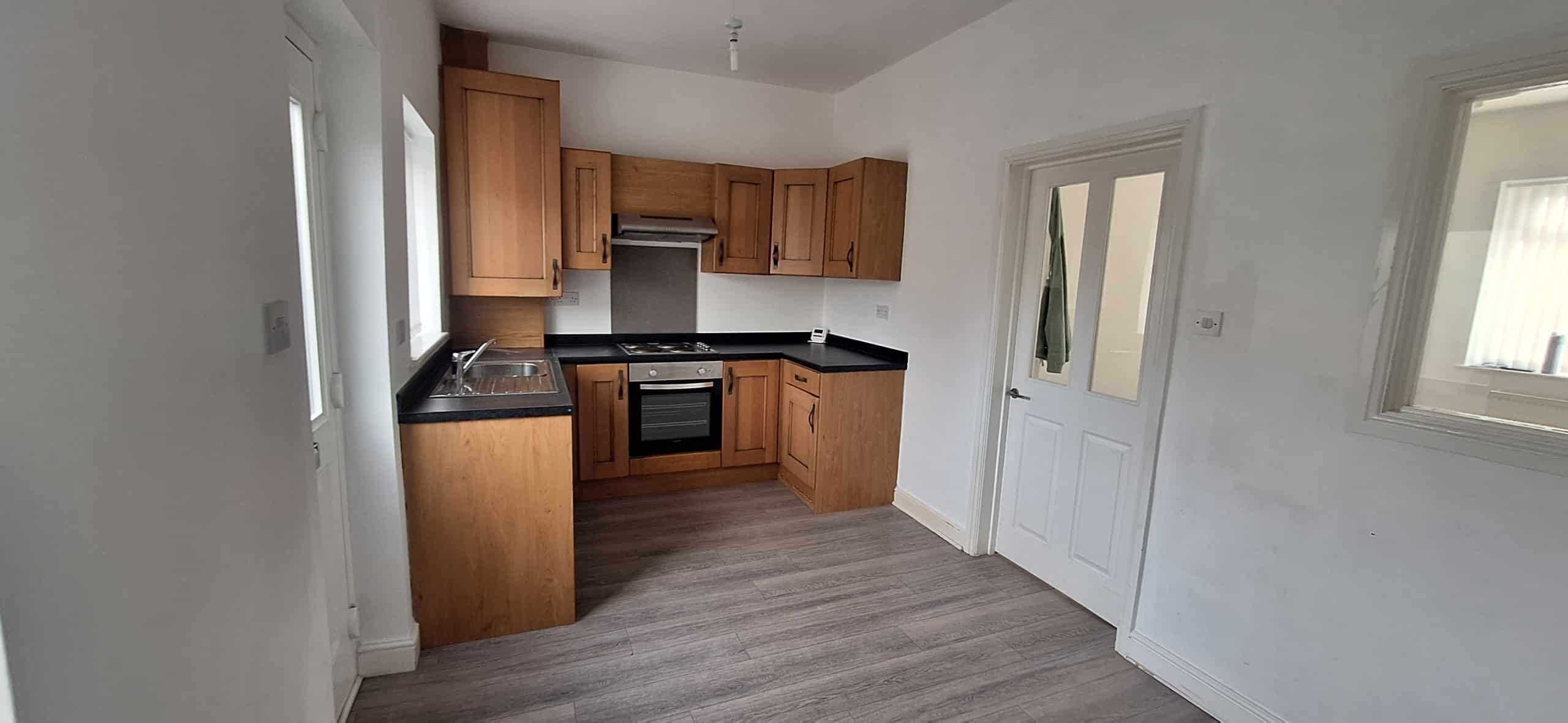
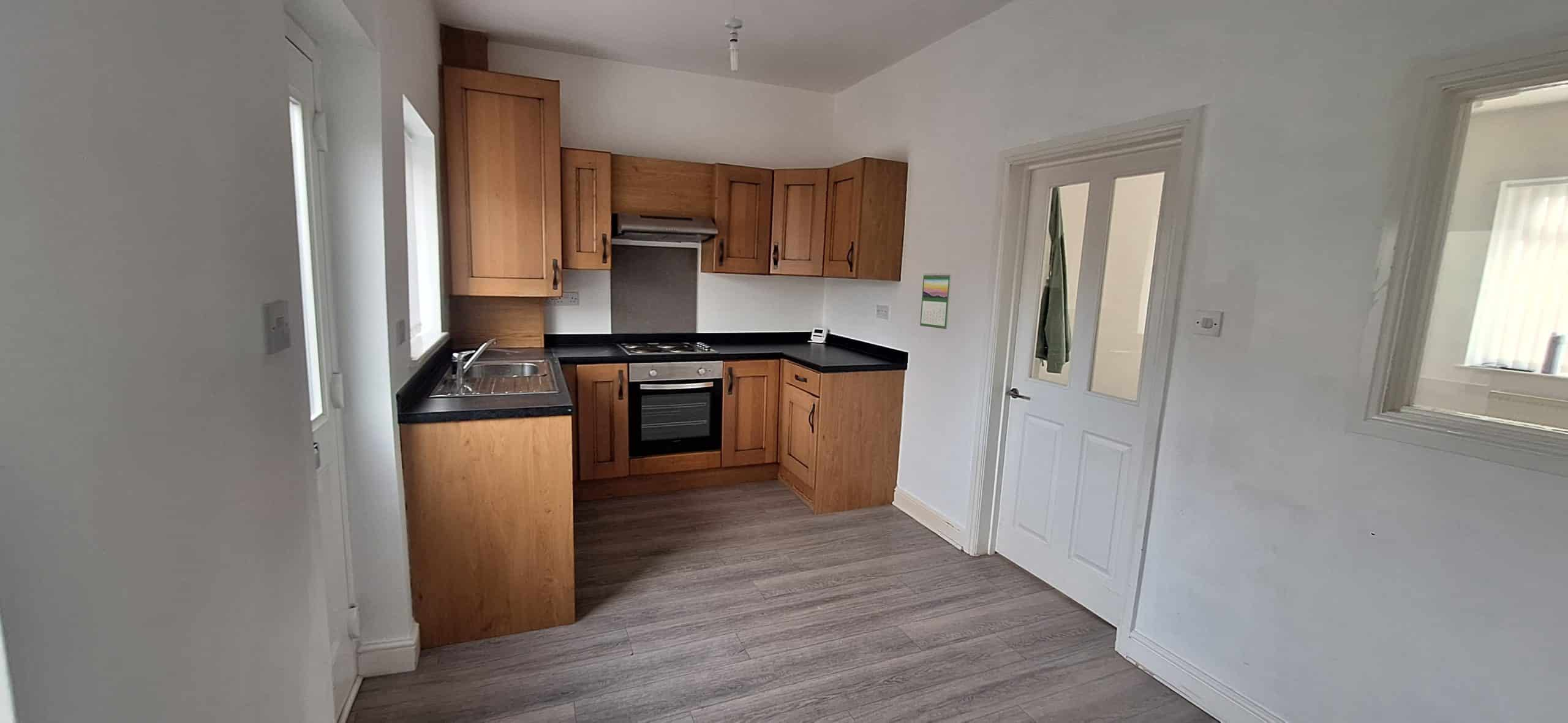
+ calendar (935, 300)
